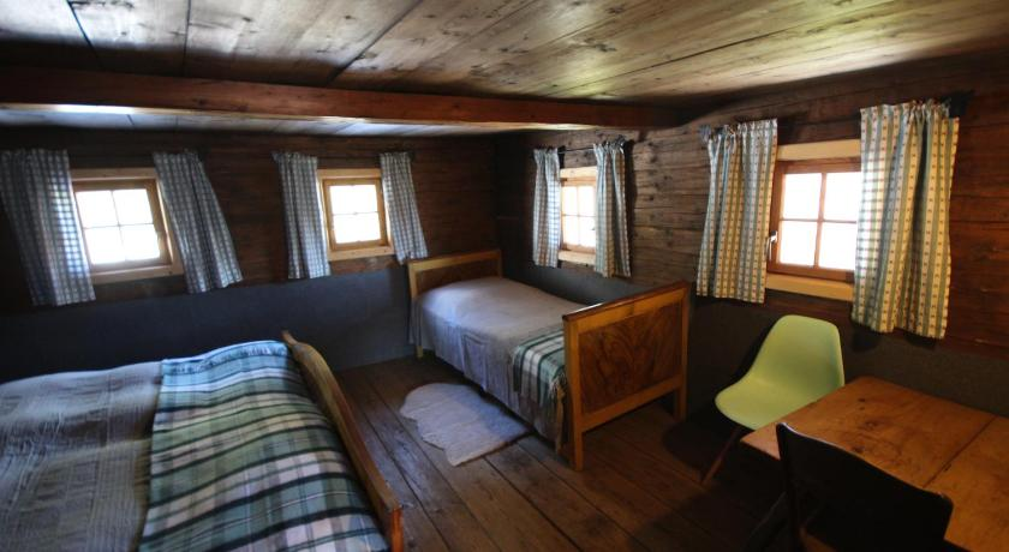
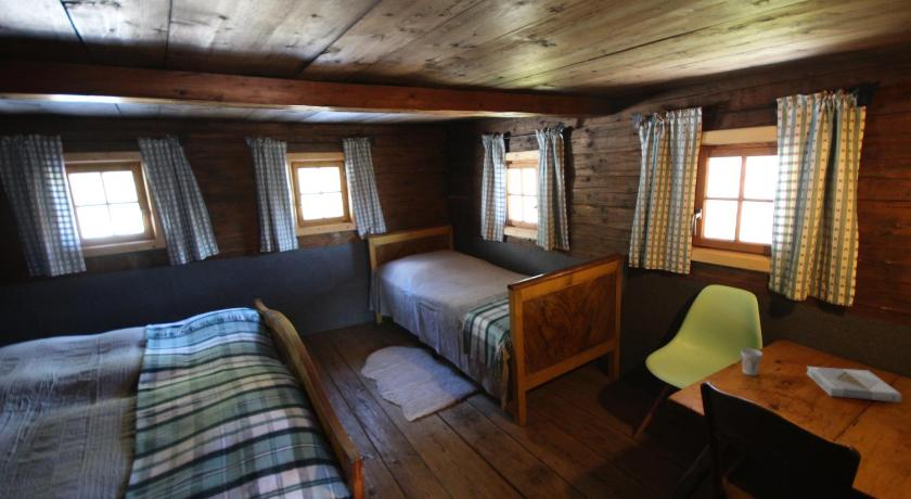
+ cup (750, 362)
+ book (849, 383)
